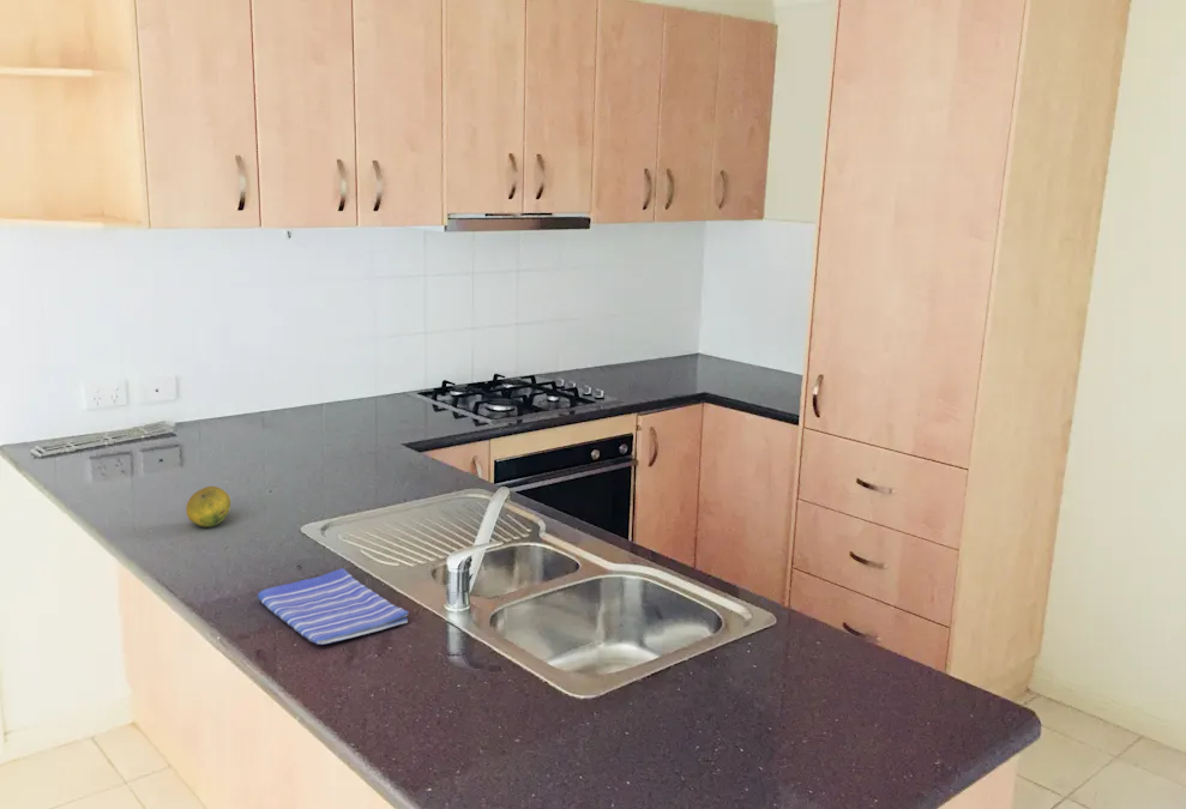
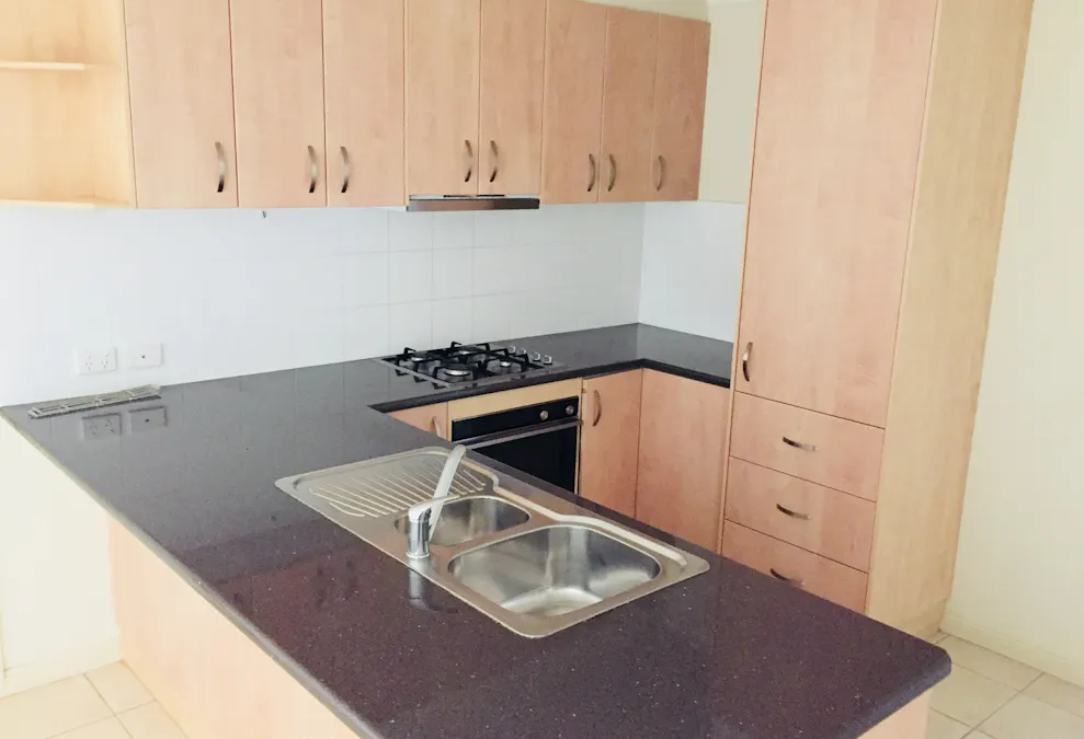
- fruit (207, 506)
- dish towel (331, 604)
